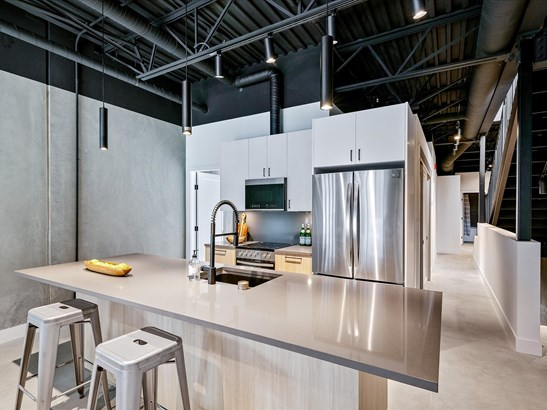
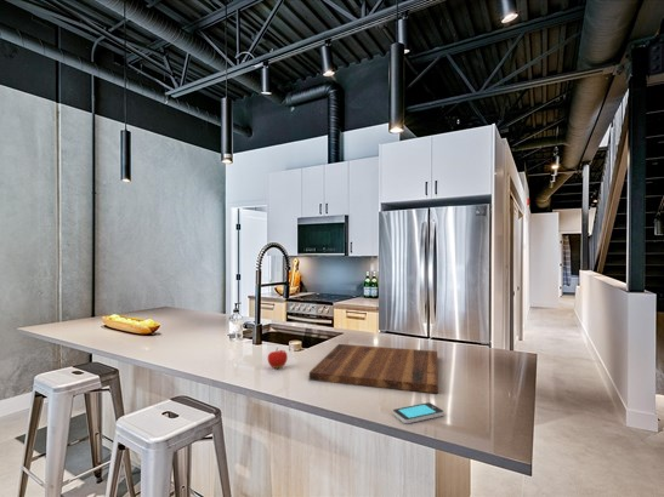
+ smartphone (418, 412)
+ fruit (277, 358)
+ cutting board (379, 364)
